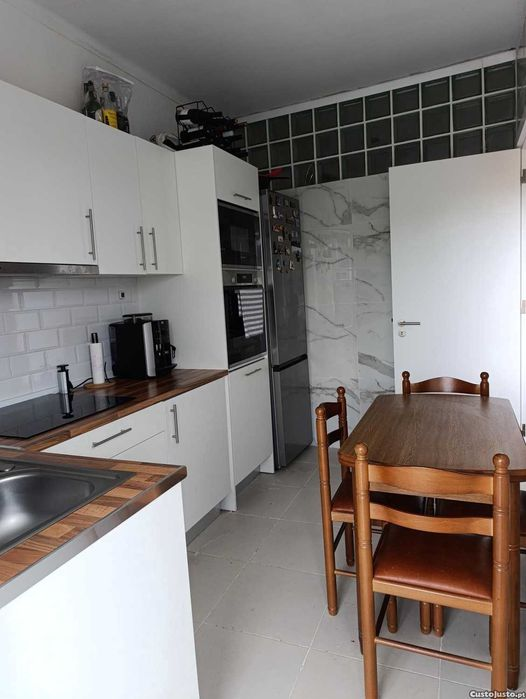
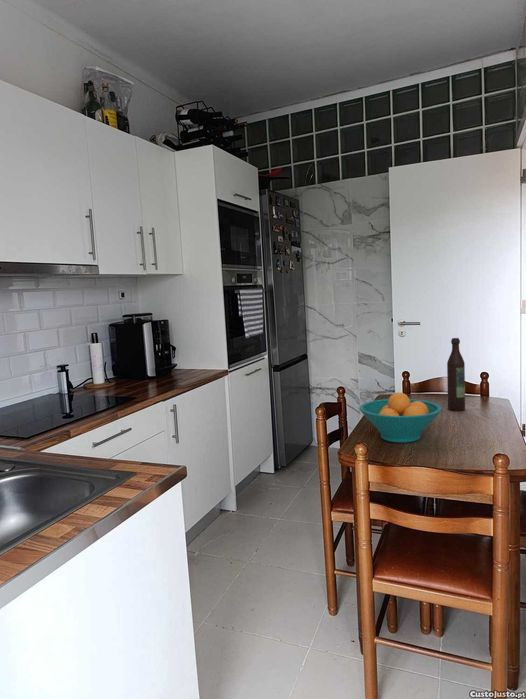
+ fruit bowl (399, 415)
+ wine bottle (455, 373)
